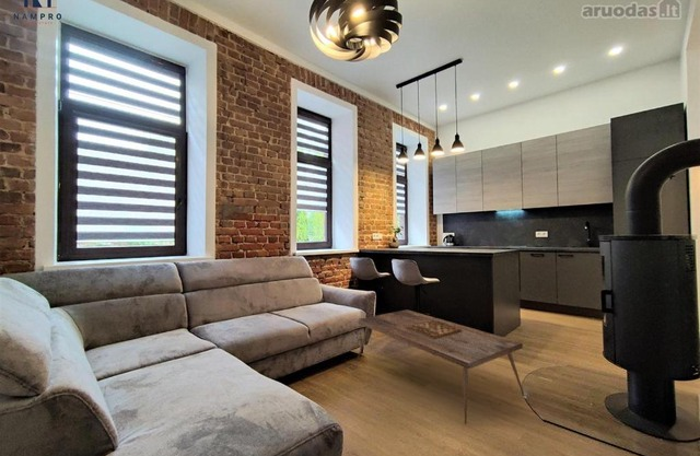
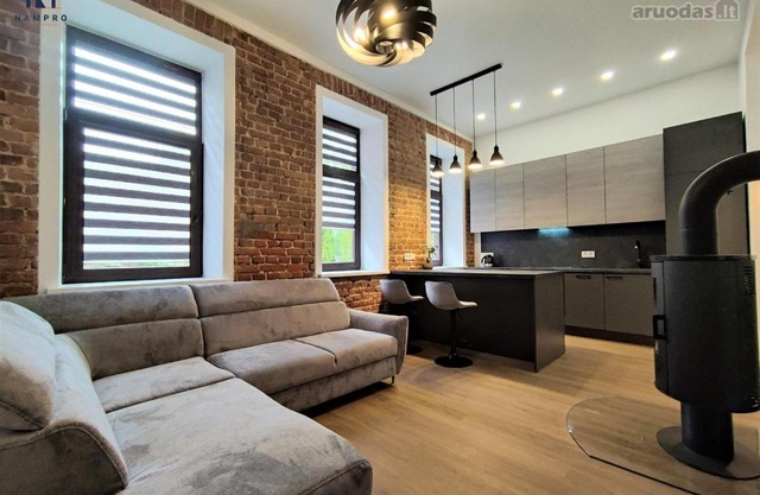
- coffee table (430, 349)
